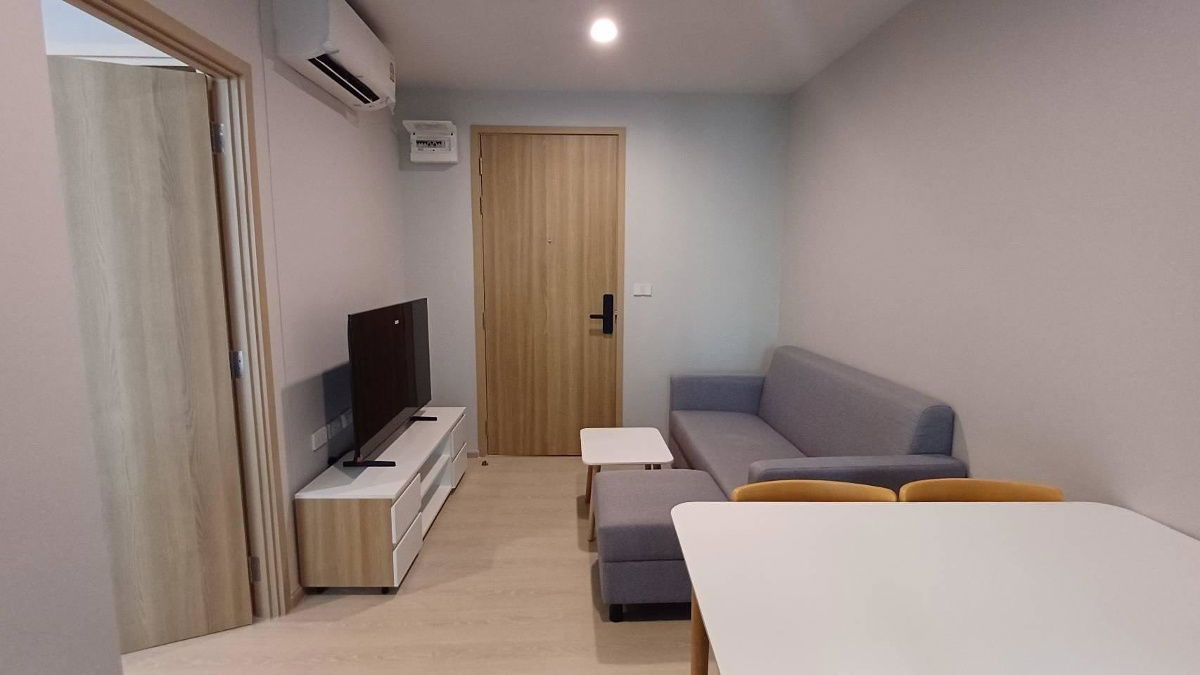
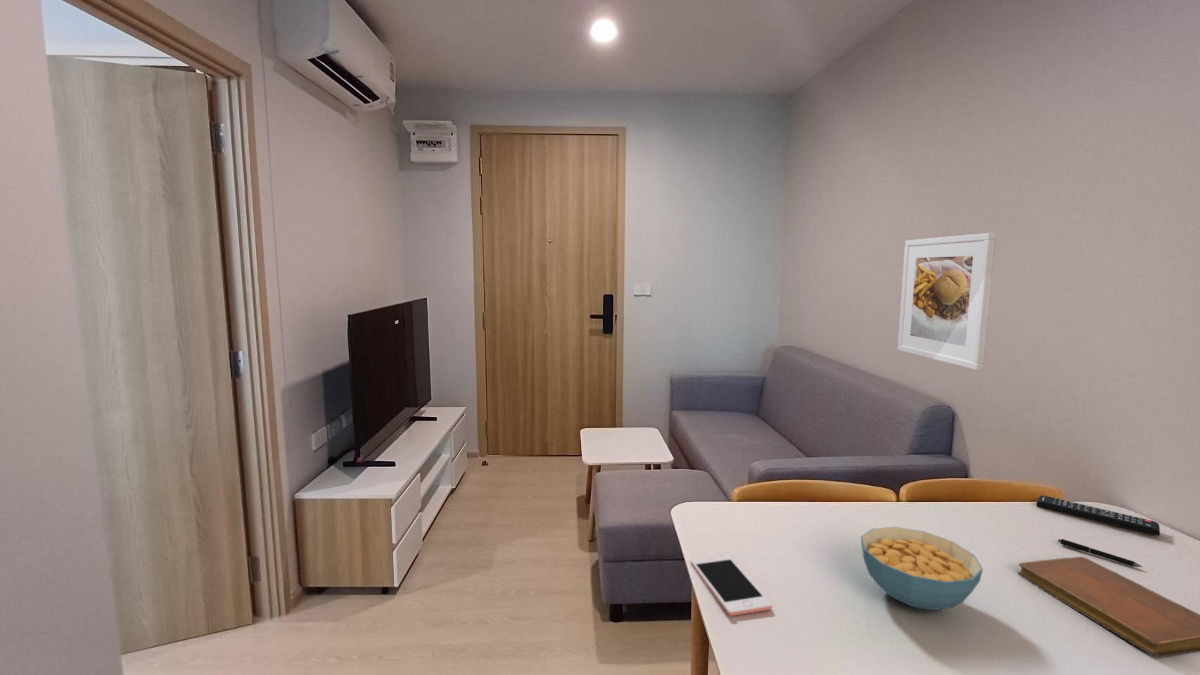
+ pen (1099, 552)
+ remote control (1094, 514)
+ cereal bowl (916, 575)
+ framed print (940, 299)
+ notebook (1115, 600)
+ cell phone (728, 582)
